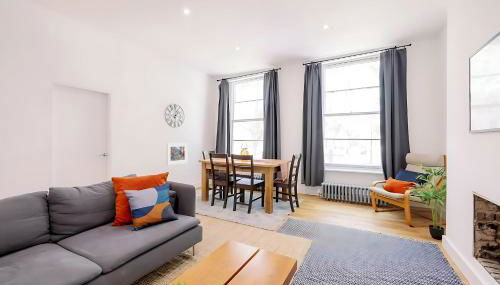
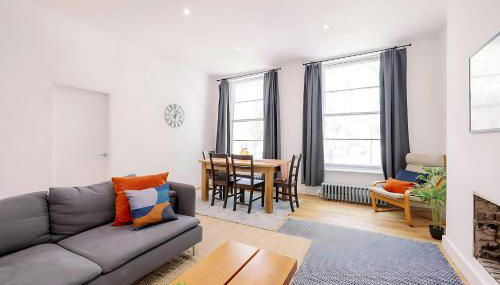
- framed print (177, 153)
